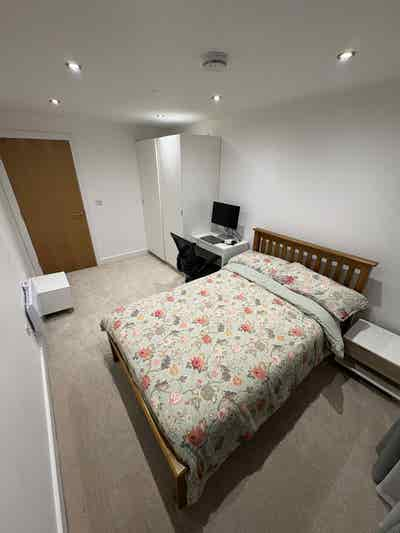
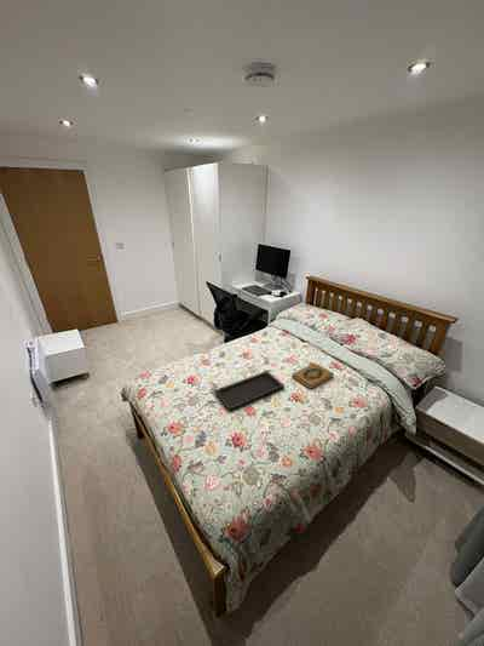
+ hardback book (312, 375)
+ serving tray (249, 389)
